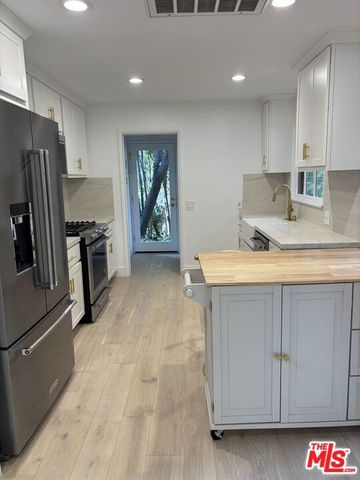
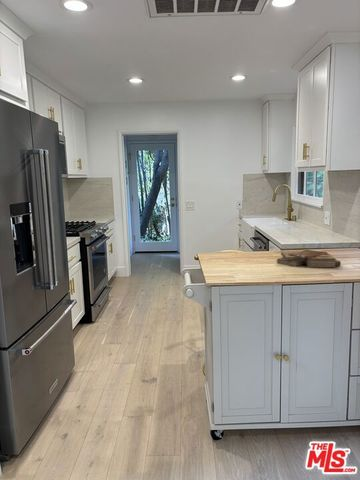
+ clipboard (309, 256)
